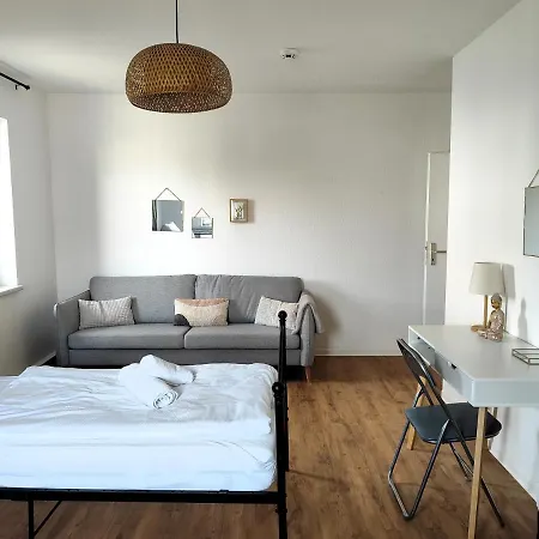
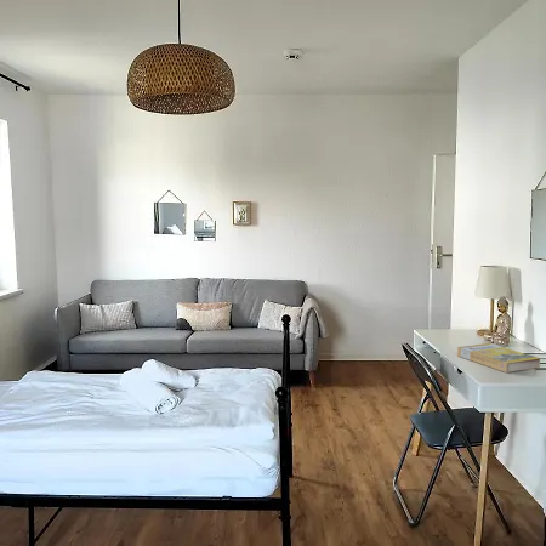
+ book (496, 357)
